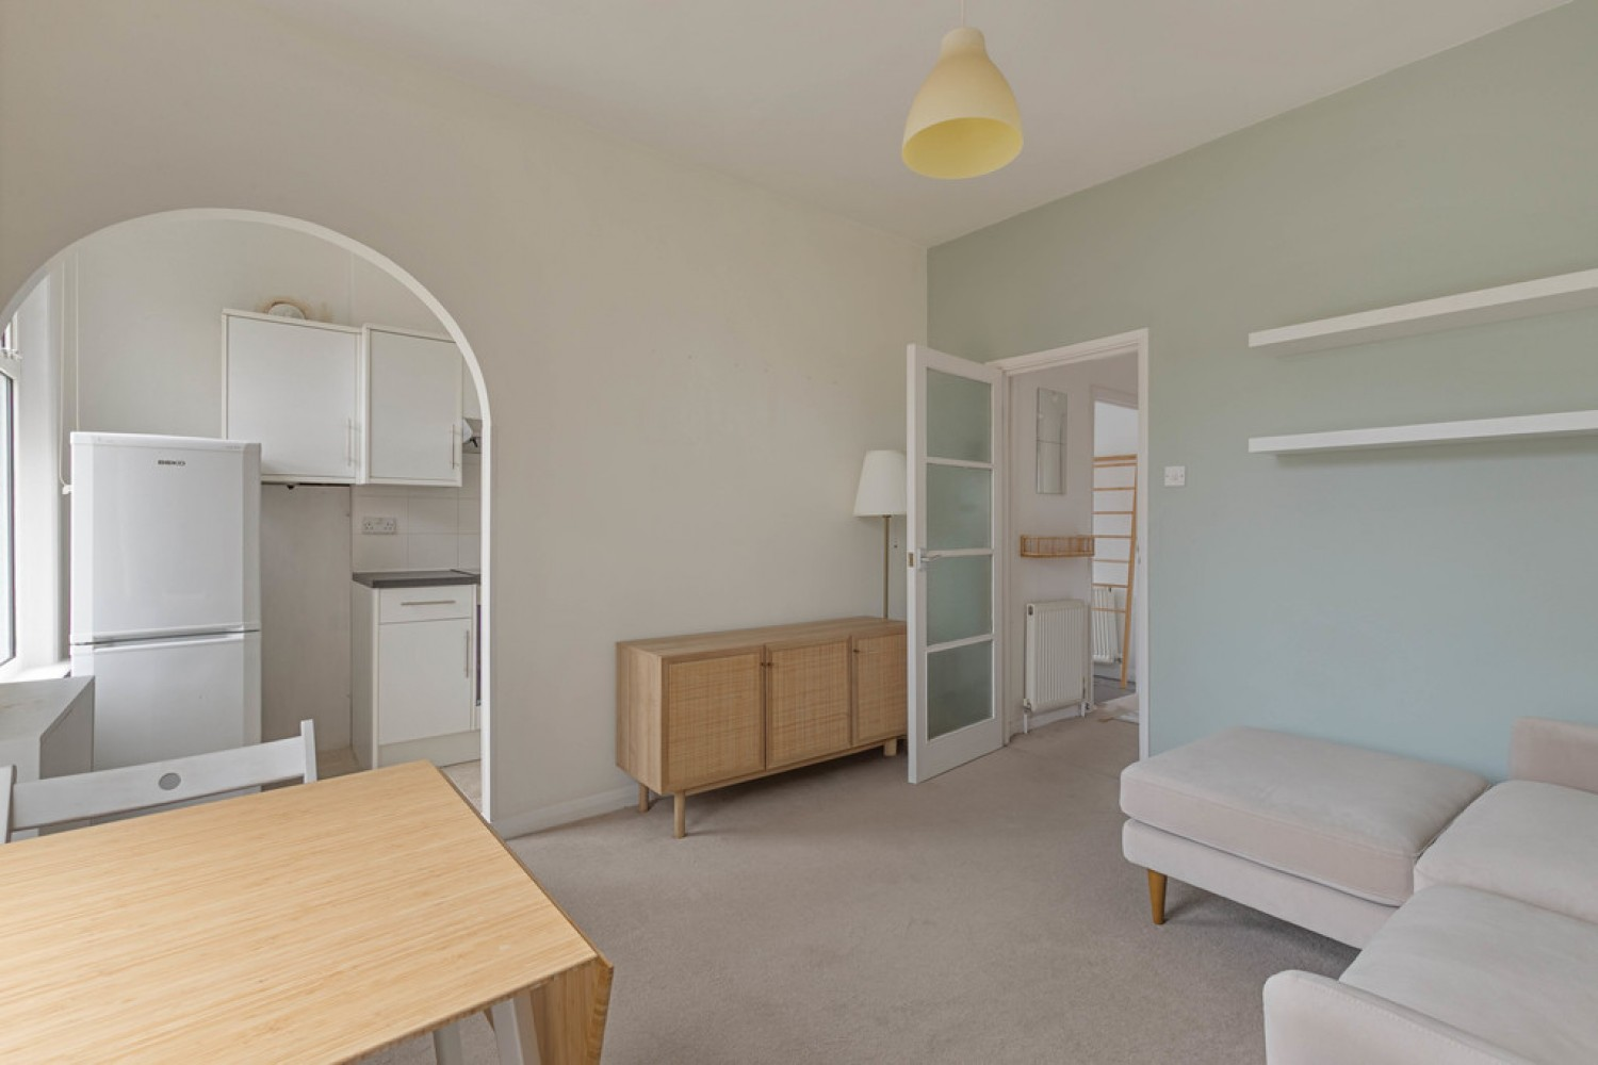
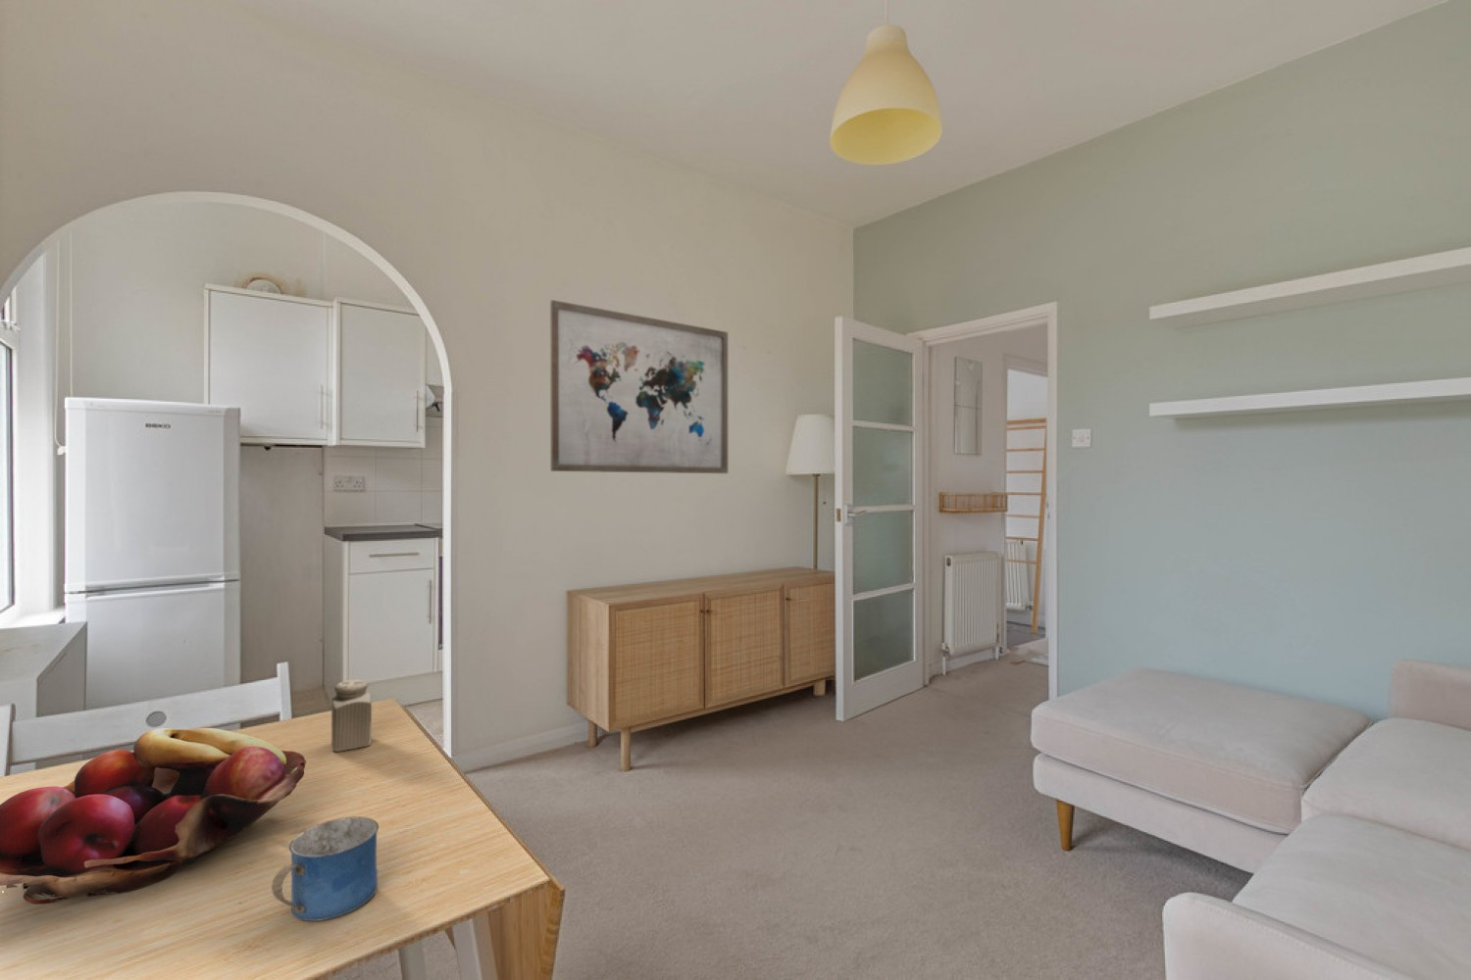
+ mug (324, 872)
+ fruit basket (161, 793)
+ salt shaker (351, 712)
+ wall art (647, 395)
